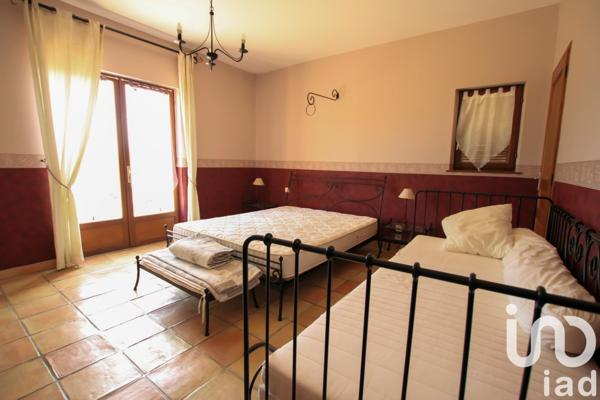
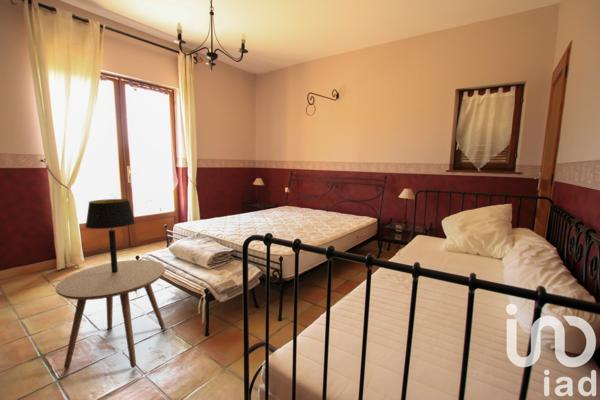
+ table lamp (112, 236)
+ side table (122, 311)
